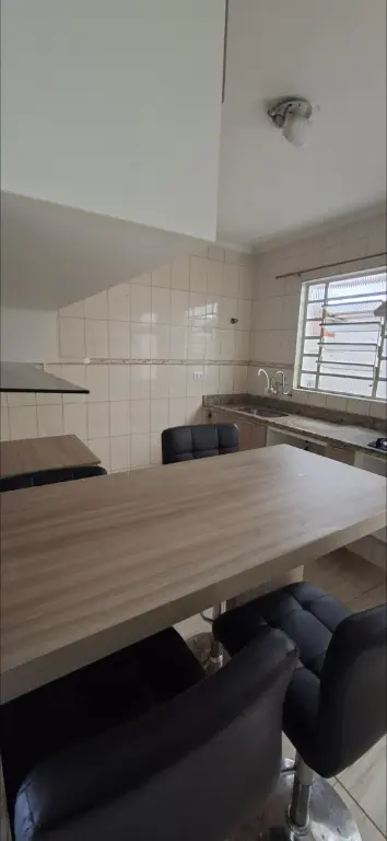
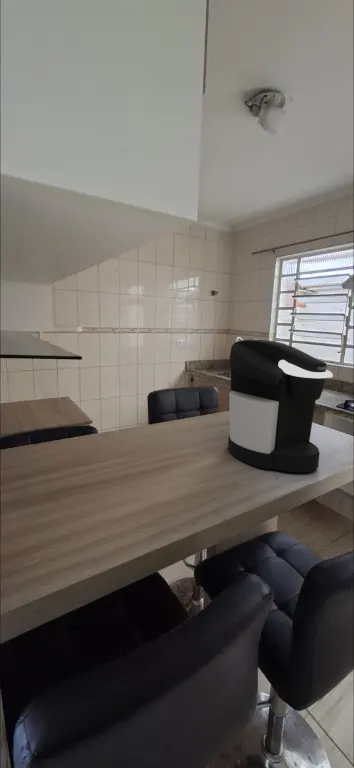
+ coffee maker (277, 399)
